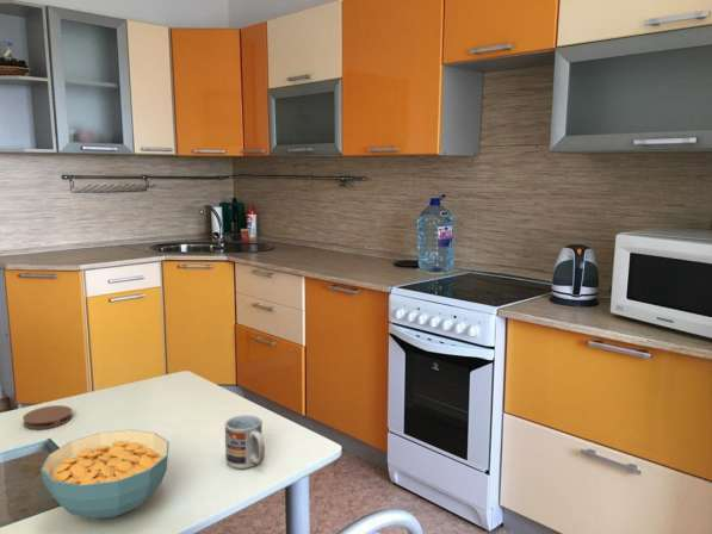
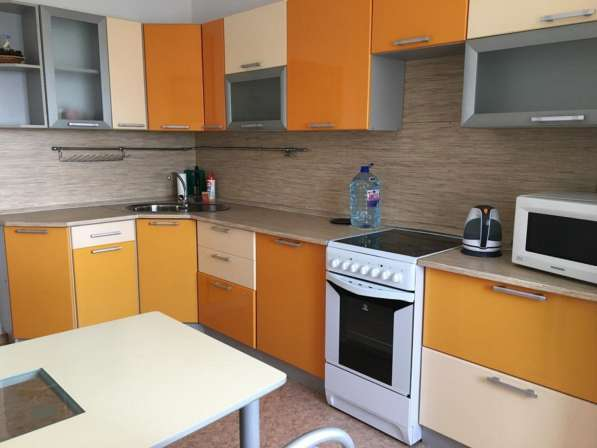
- coaster (48, 416)
- cup (248, 442)
- cereal bowl (110, 482)
